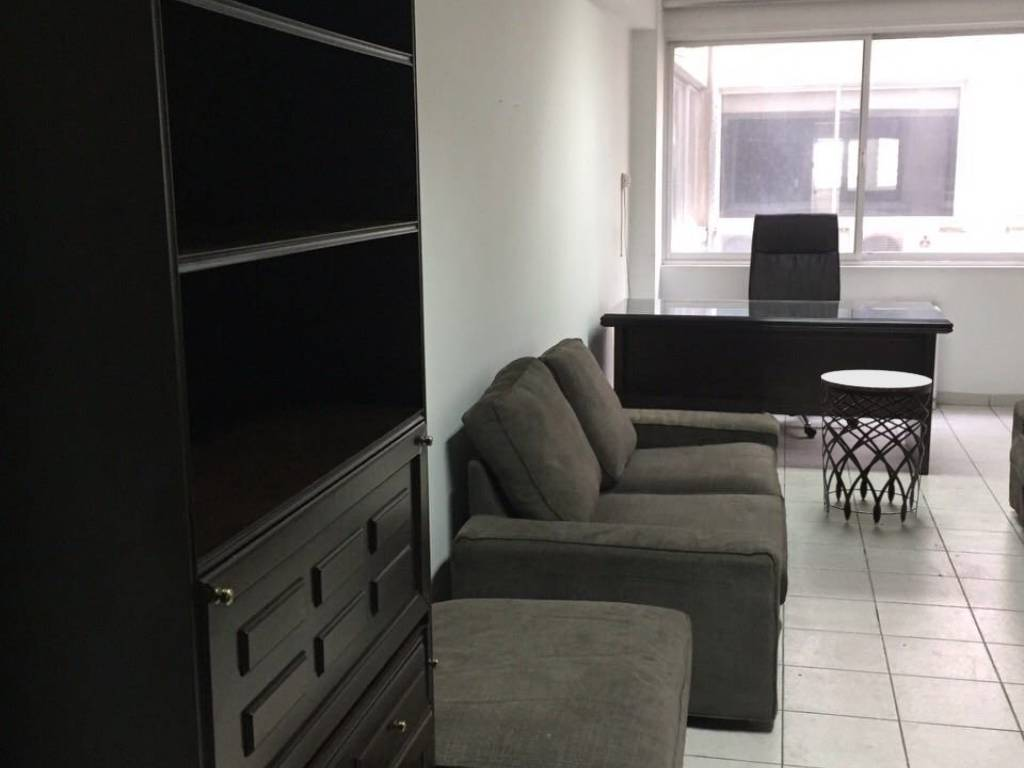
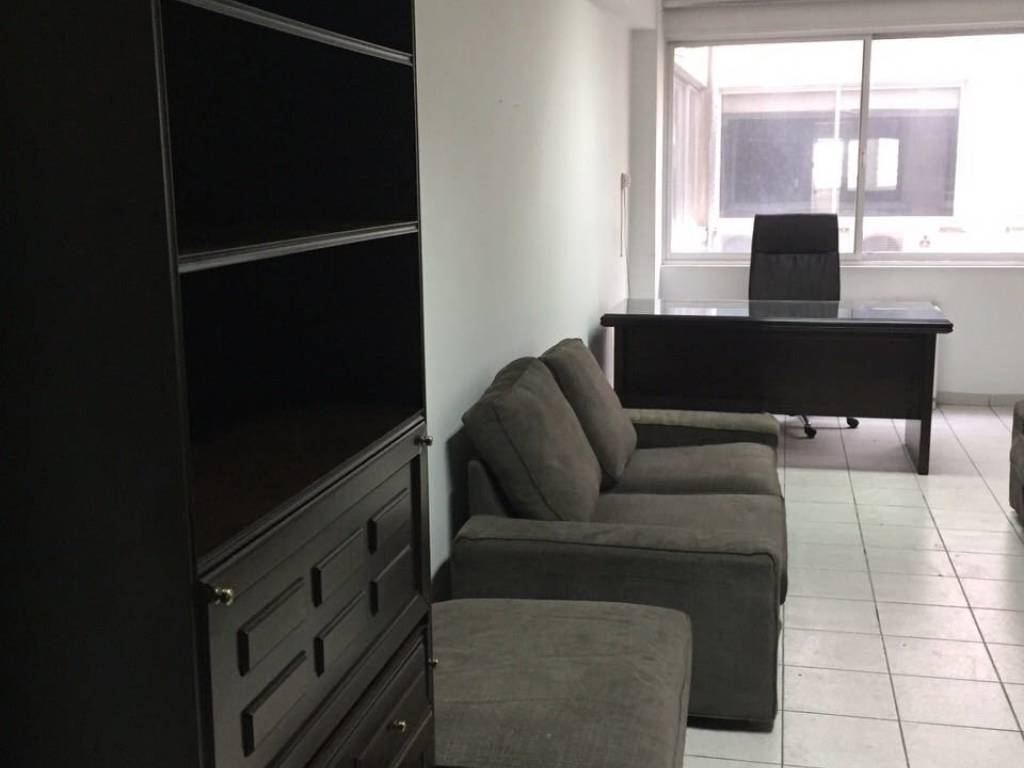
- side table (873, 445)
